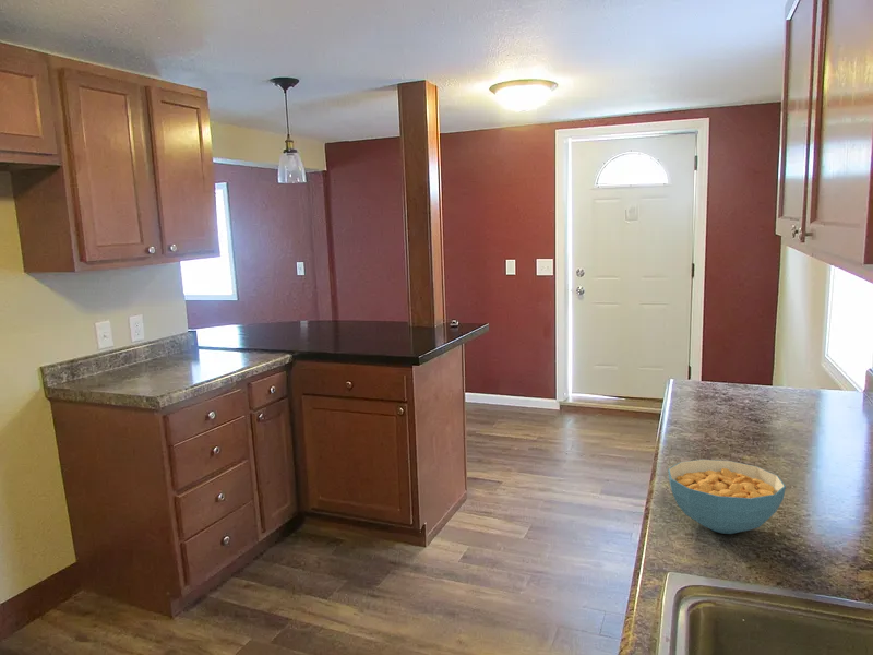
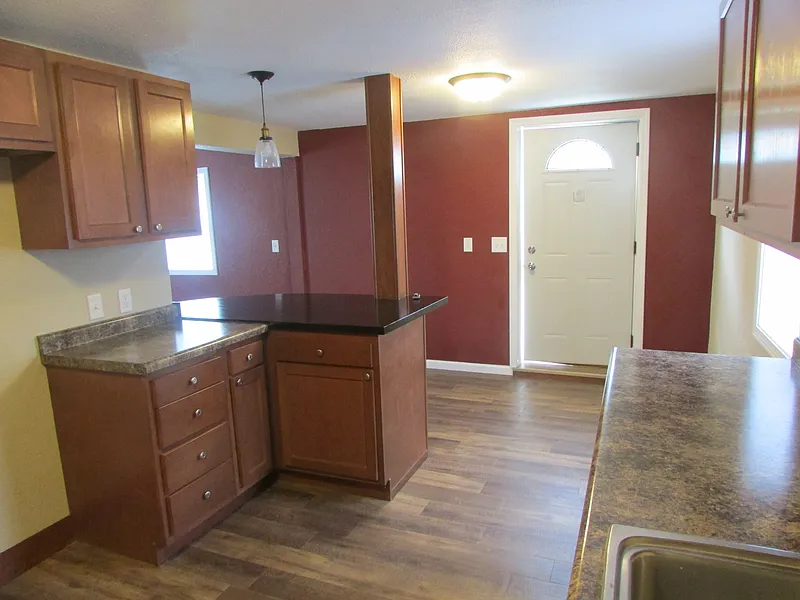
- cereal bowl (723, 501)
